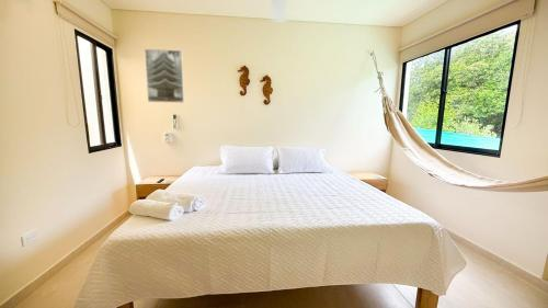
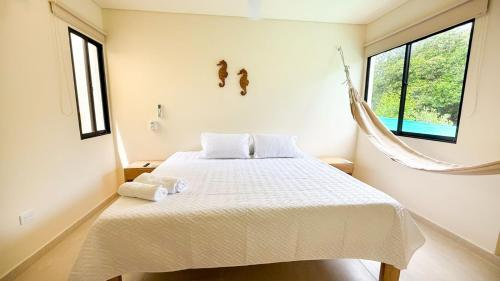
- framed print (164, 76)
